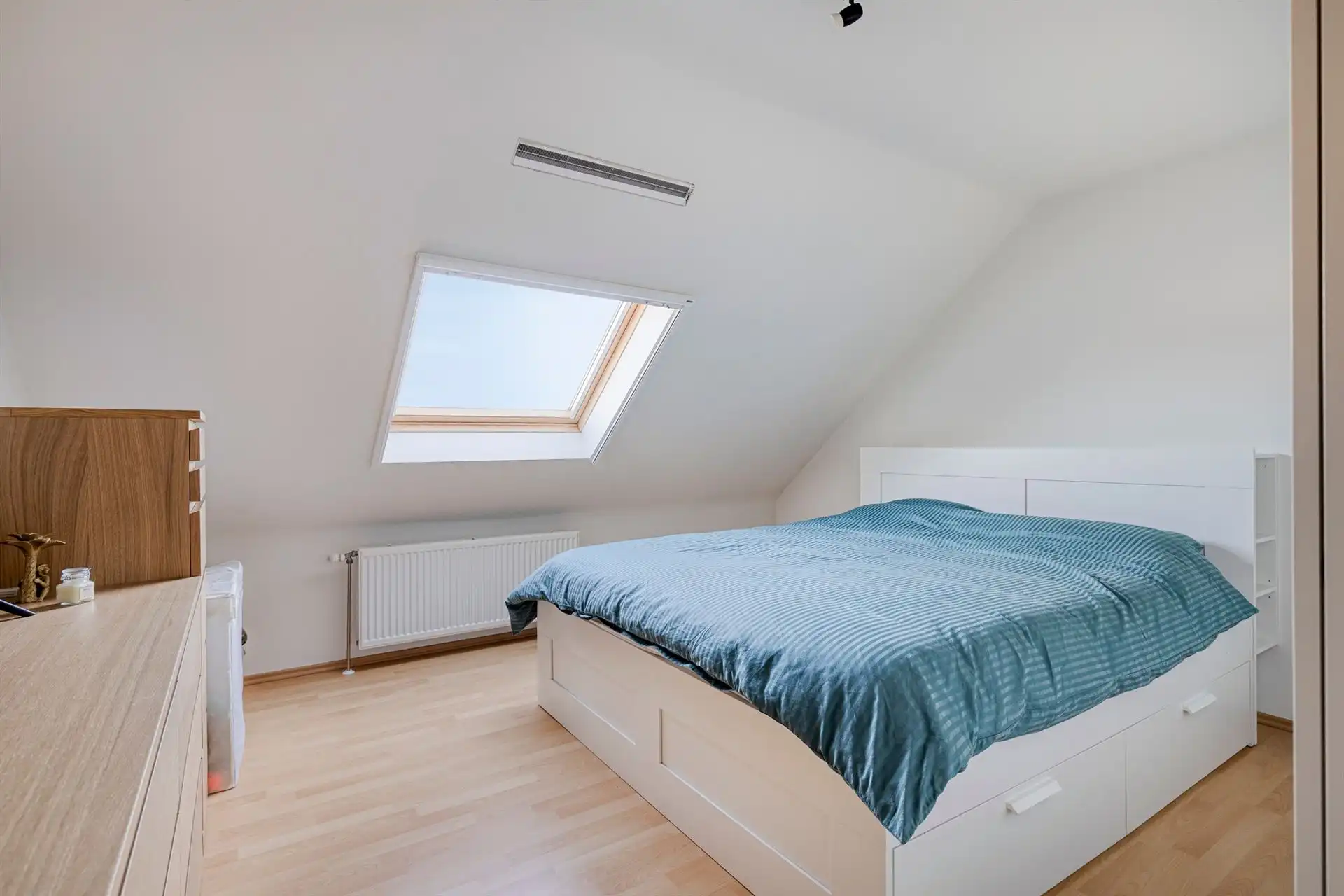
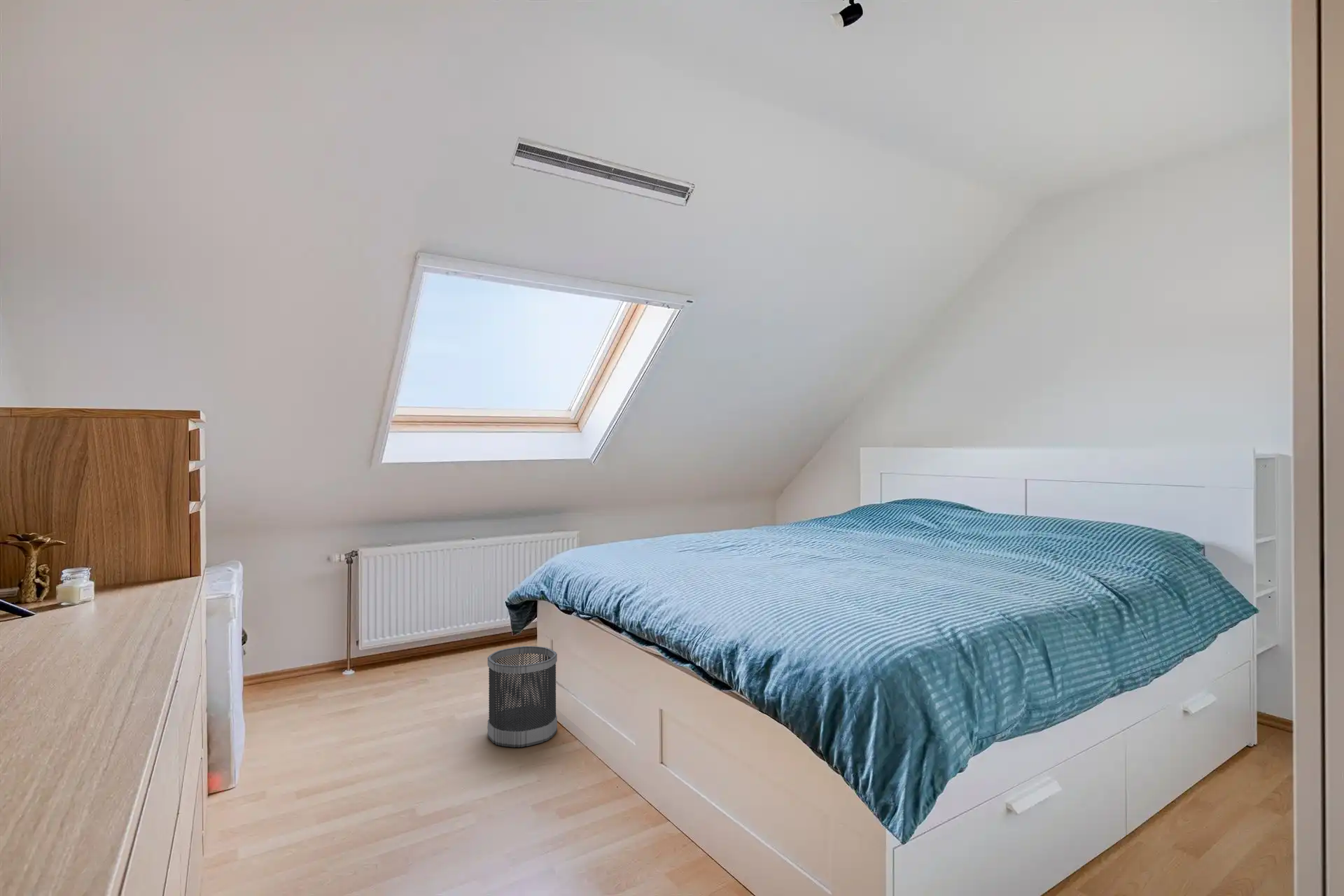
+ wastebasket (522, 694)
